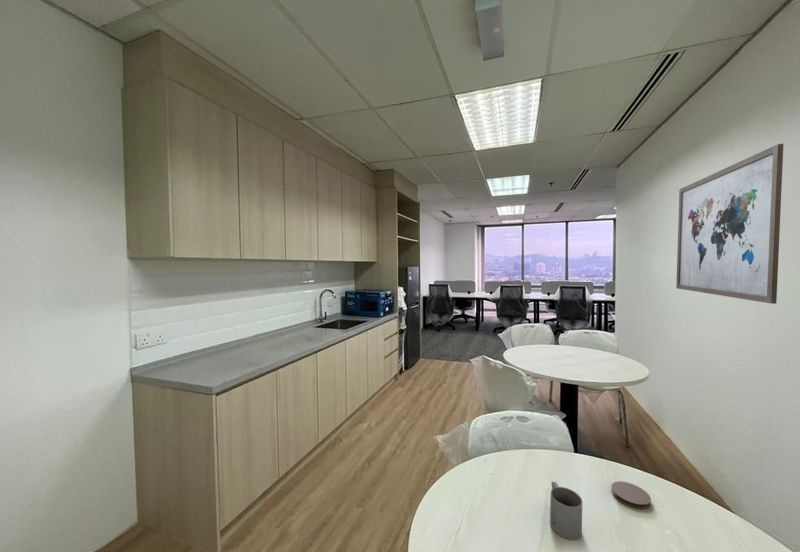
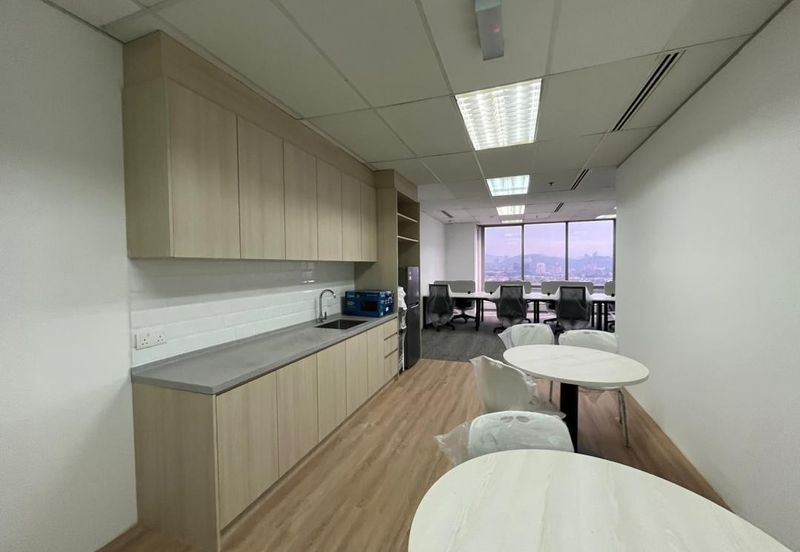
- coaster (630, 494)
- wall art (716, 233)
- mug (561, 506)
